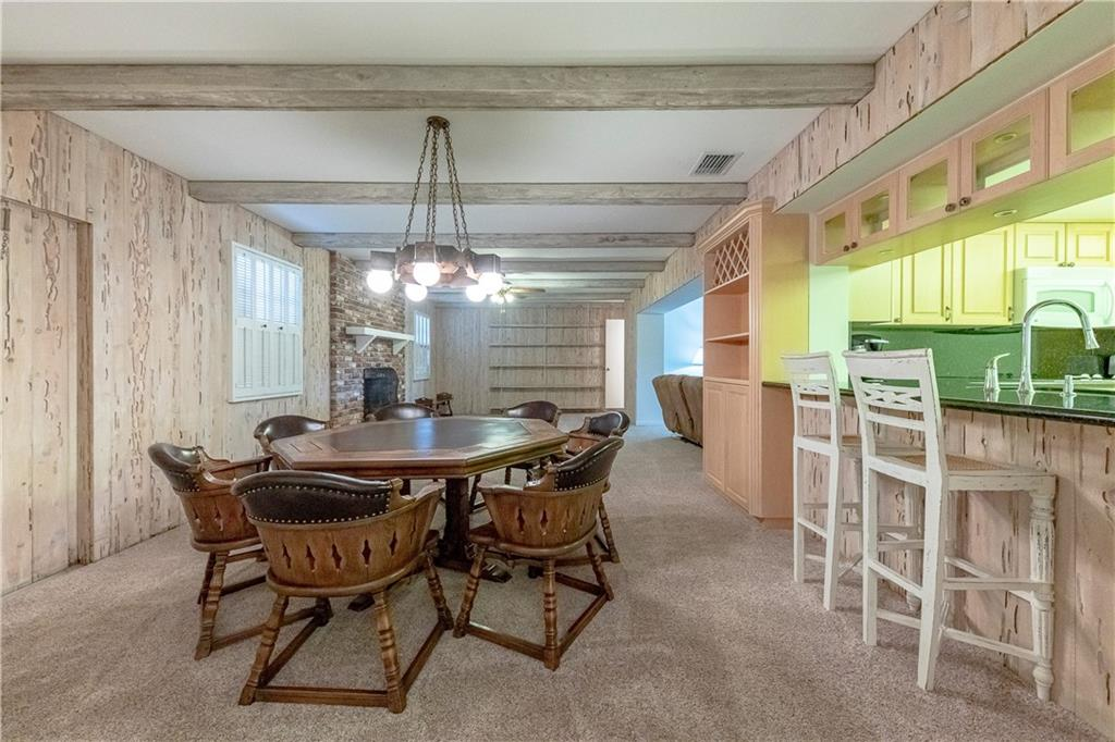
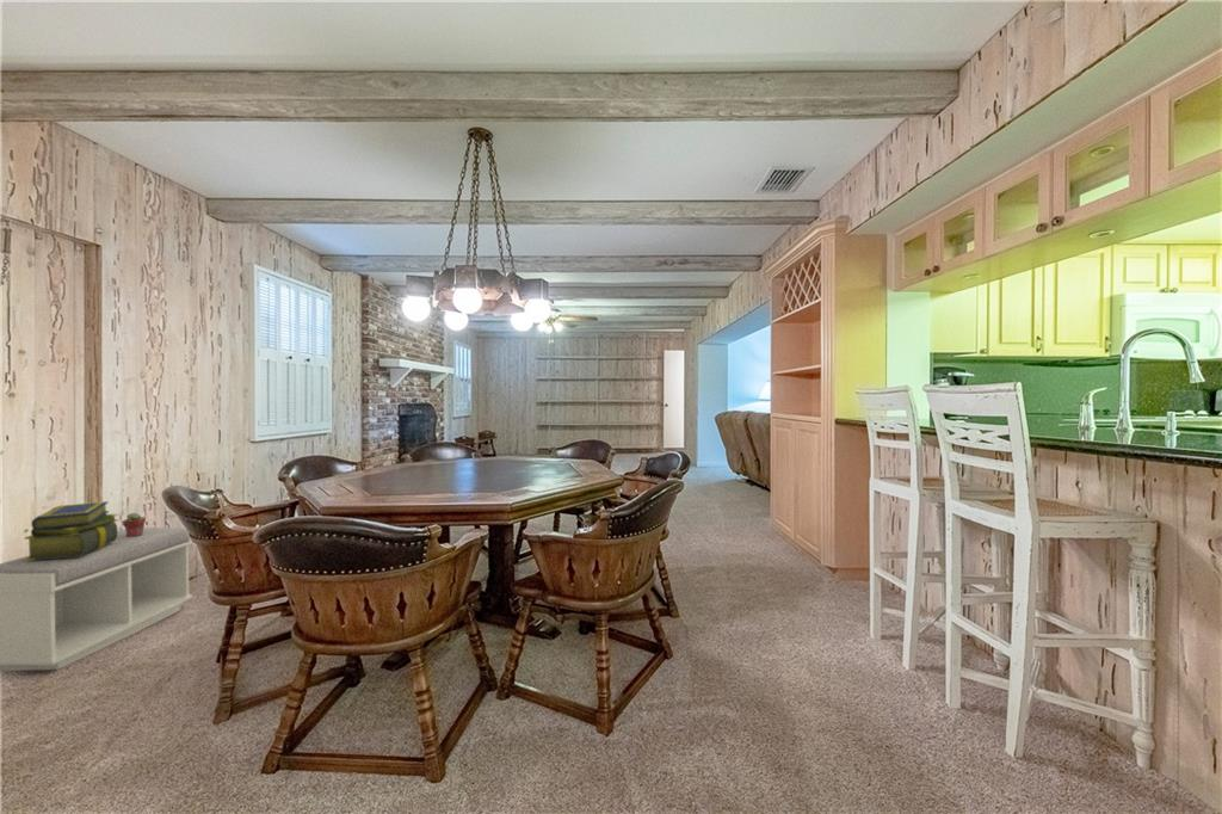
+ stack of books (74, 529)
+ bench (97, 590)
+ potted succulent (134, 523)
